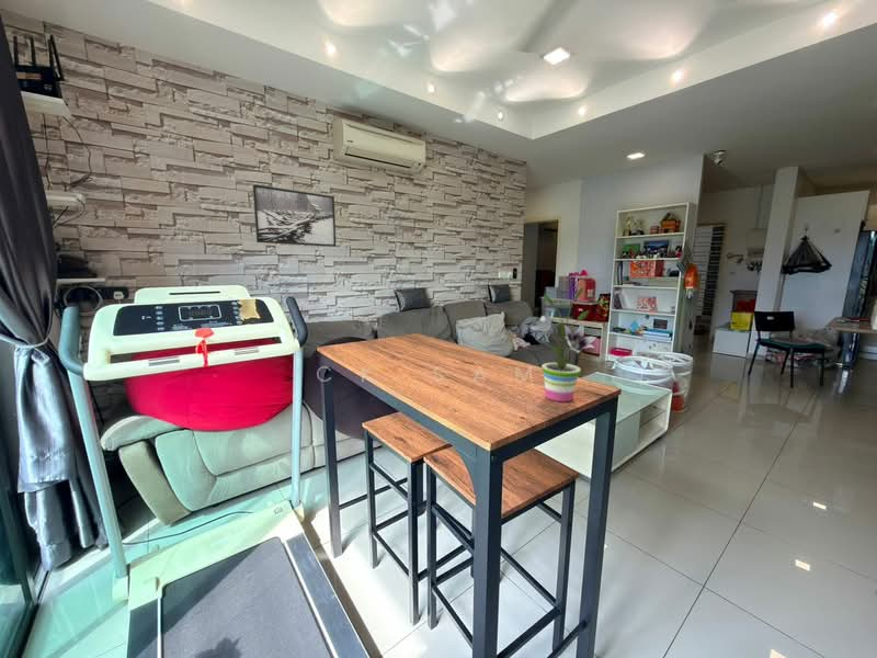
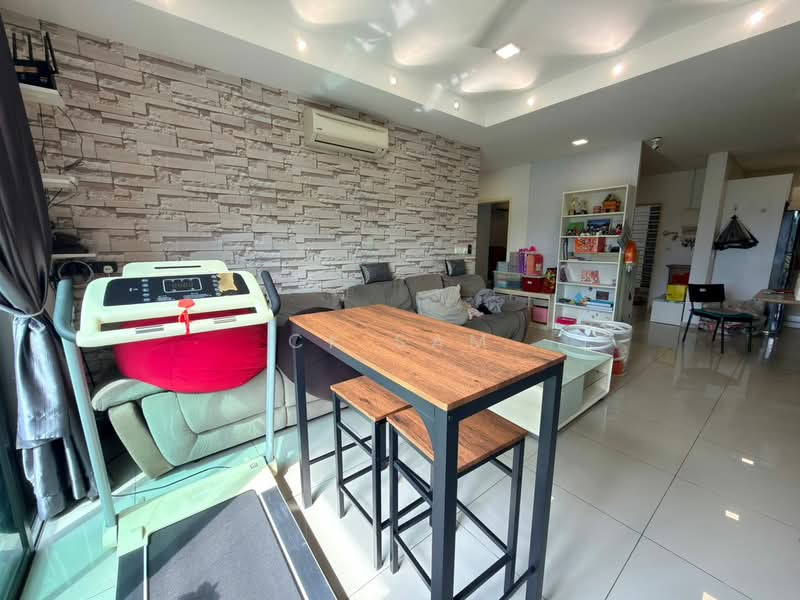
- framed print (297, 217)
- potted plant (559, 344)
